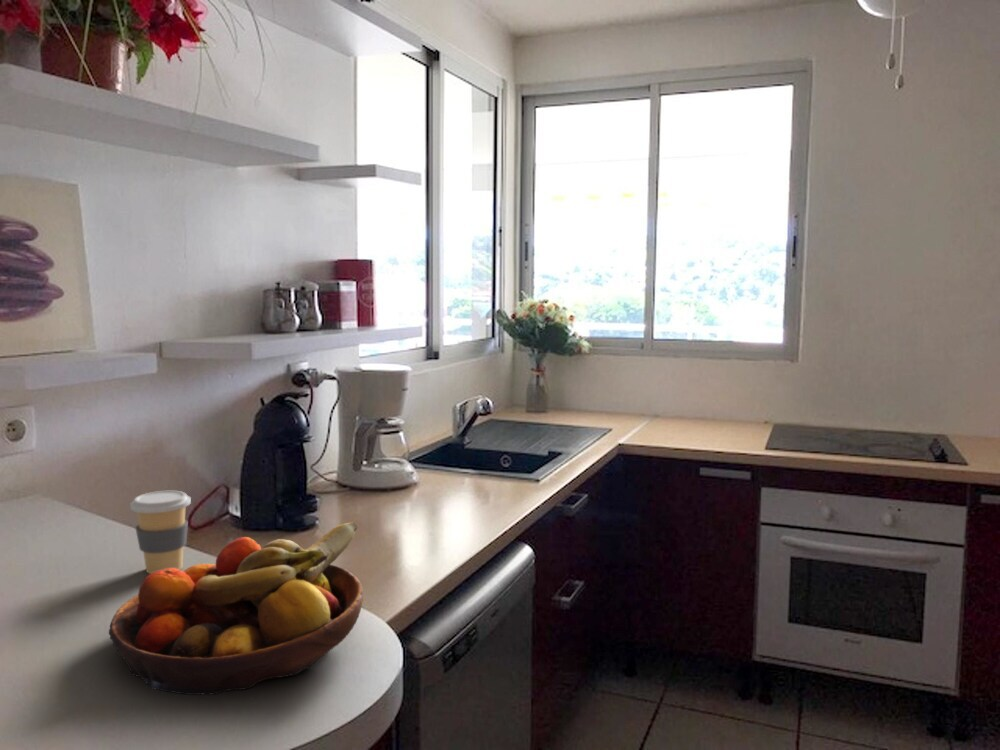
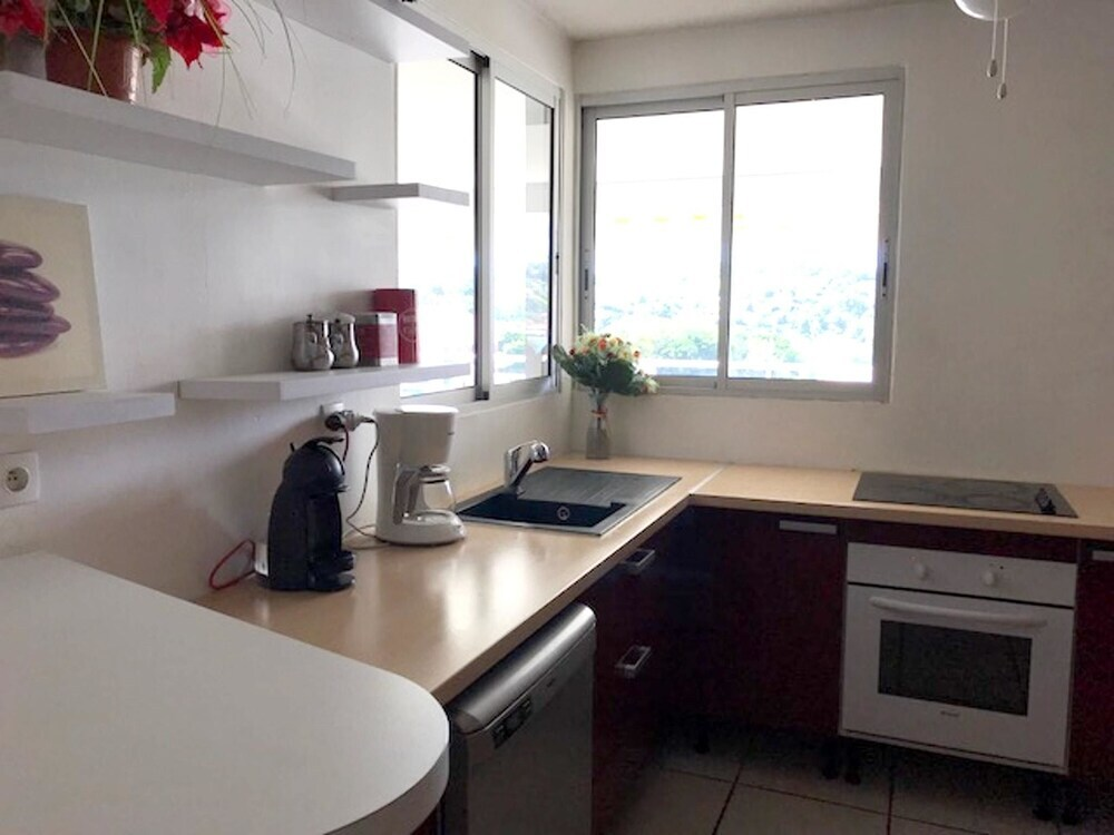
- fruit bowl (243, 590)
- coffee cup (162, 532)
